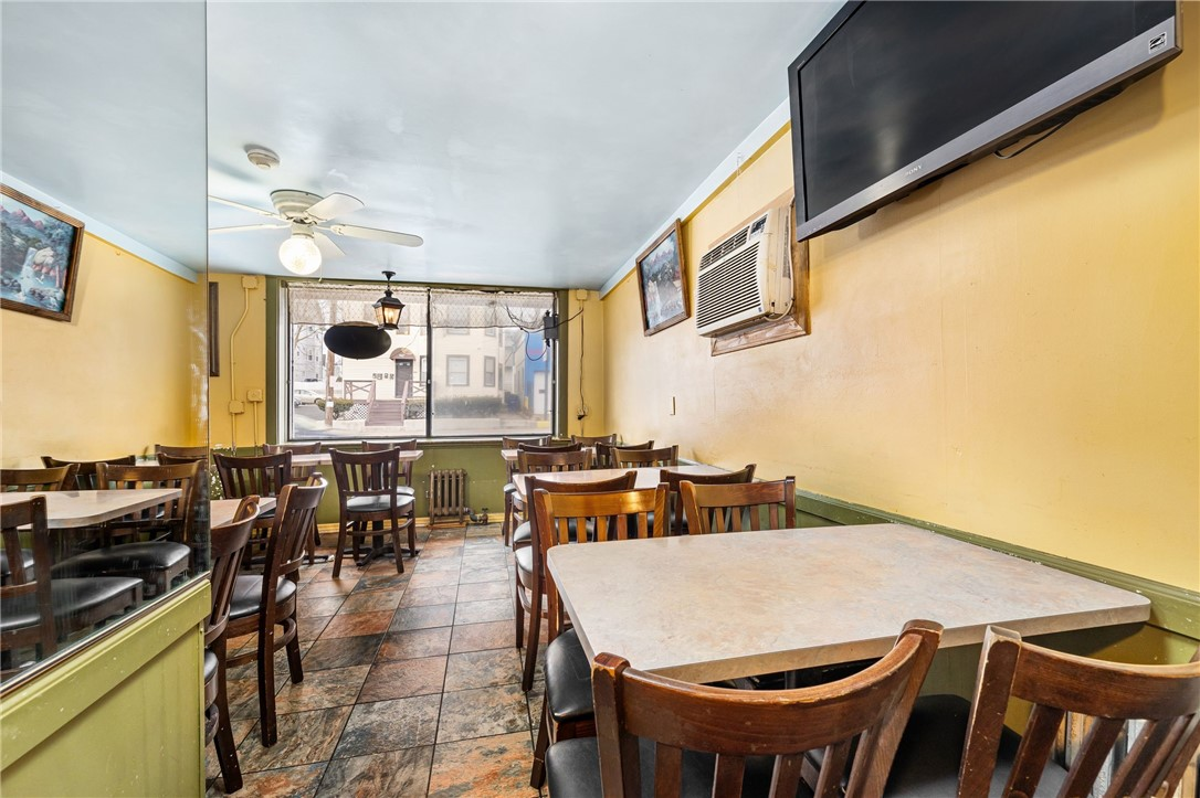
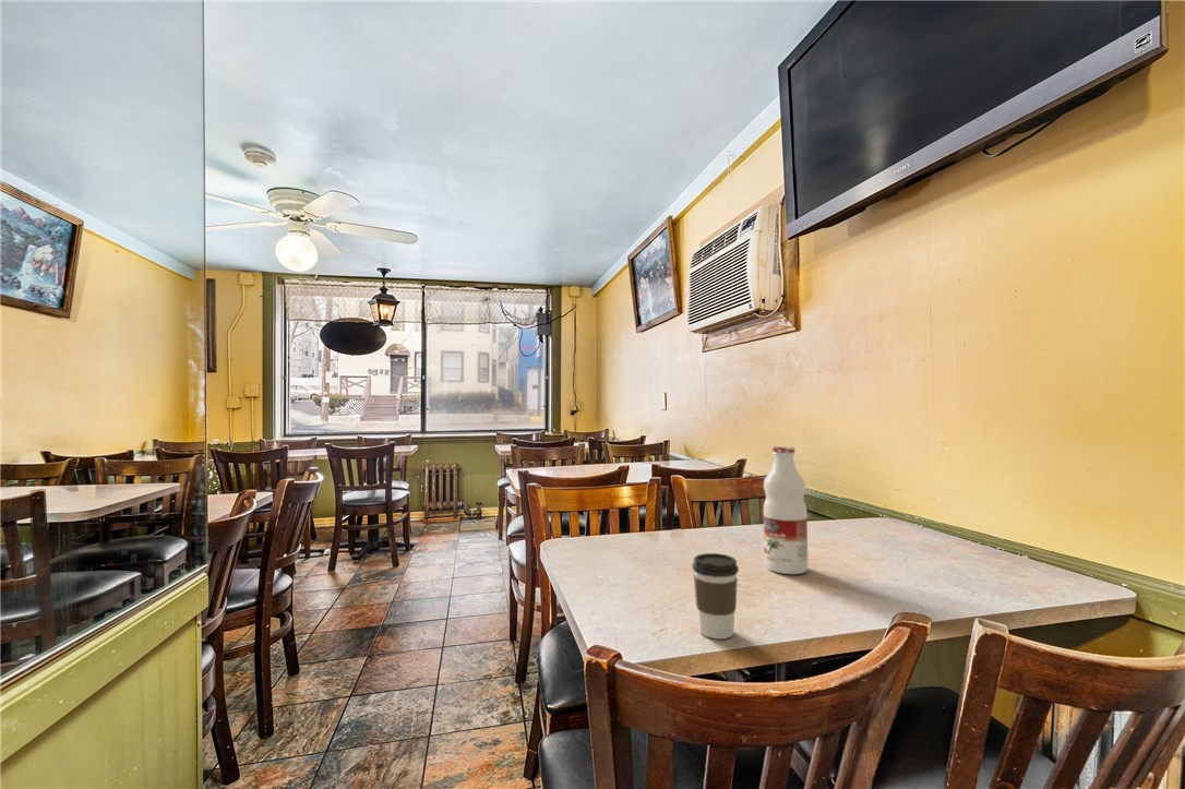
+ beverage bottle (785, 507)
+ coffee cup (715, 595)
